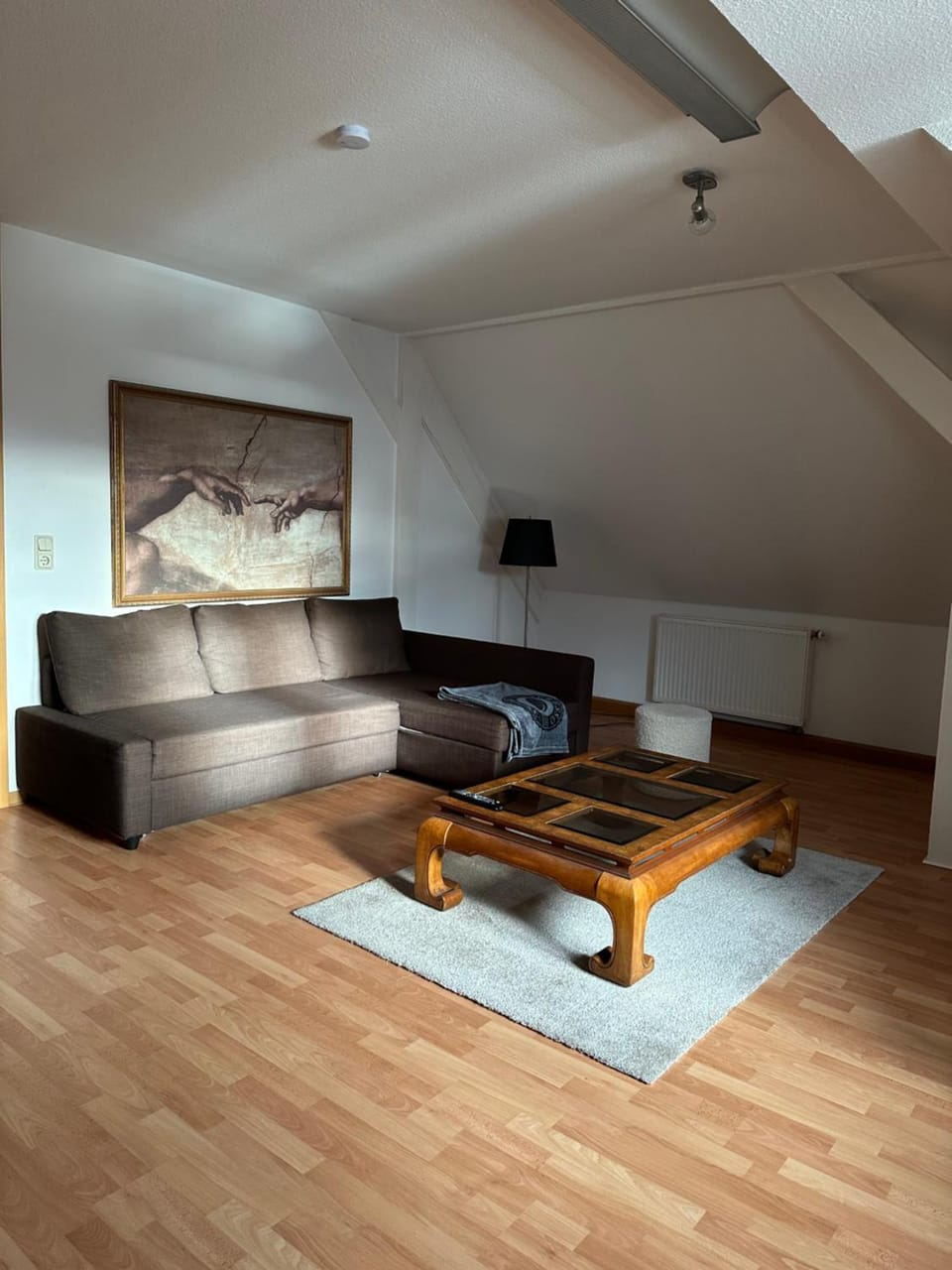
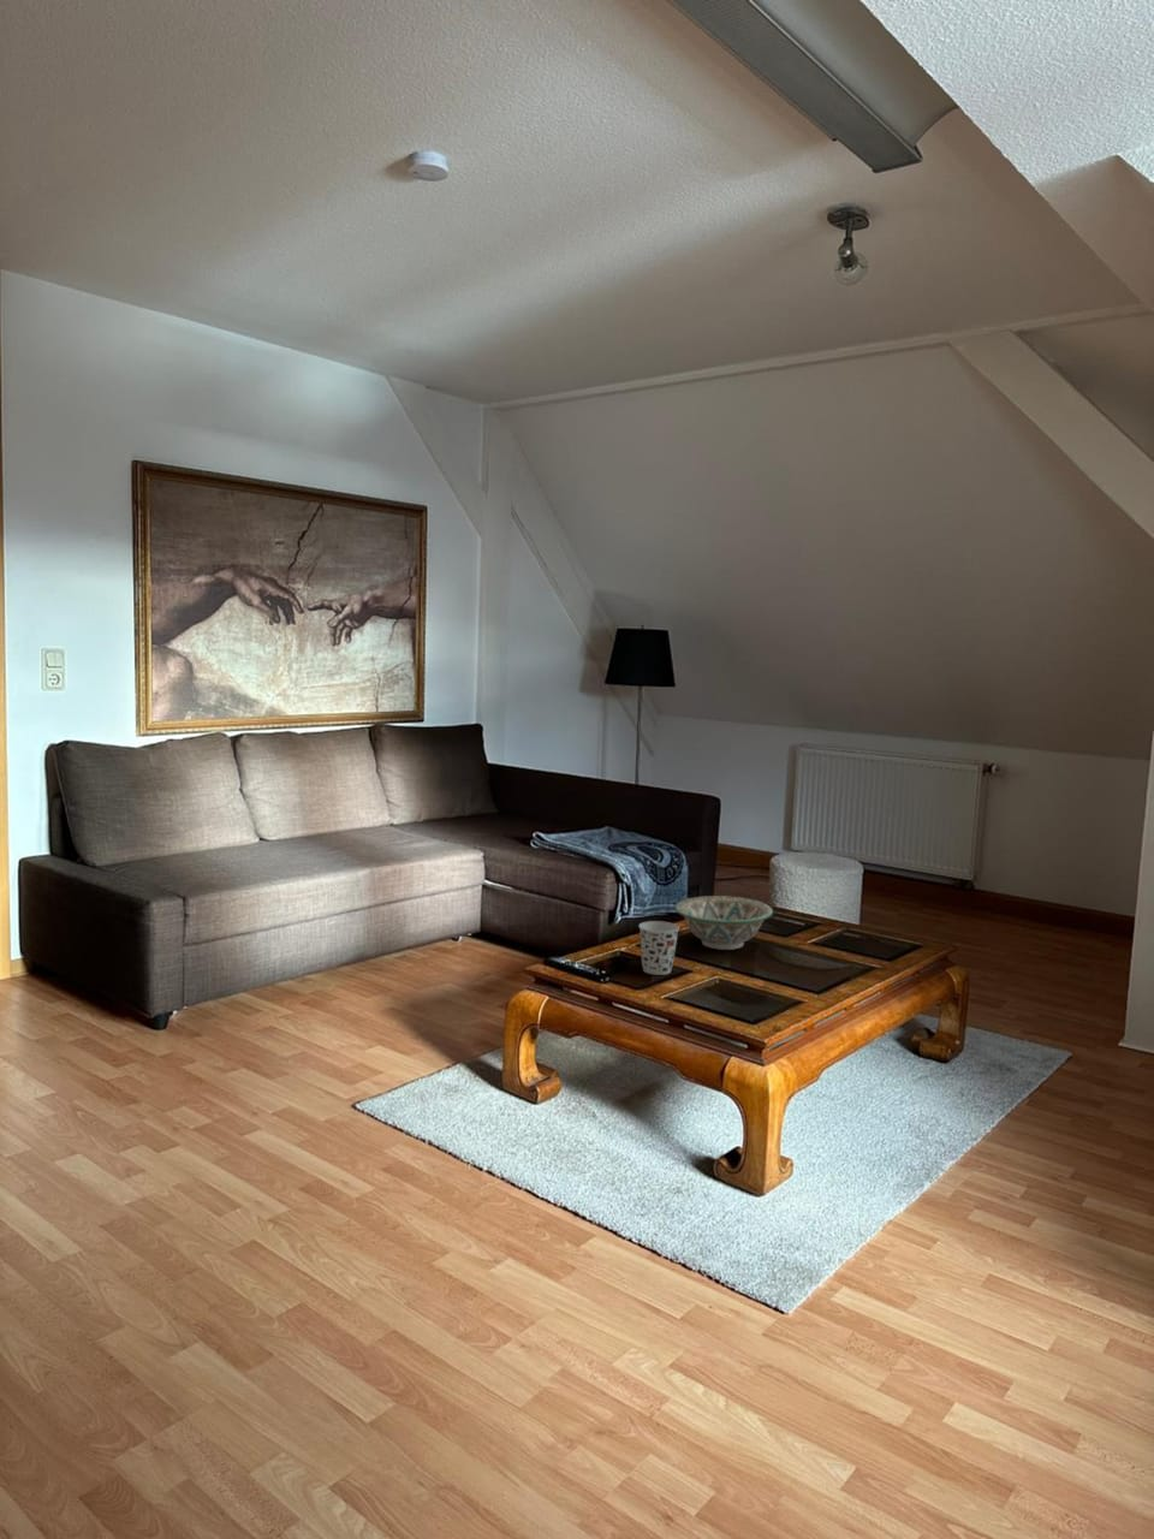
+ cup (657, 948)
+ decorative bowl (722, 925)
